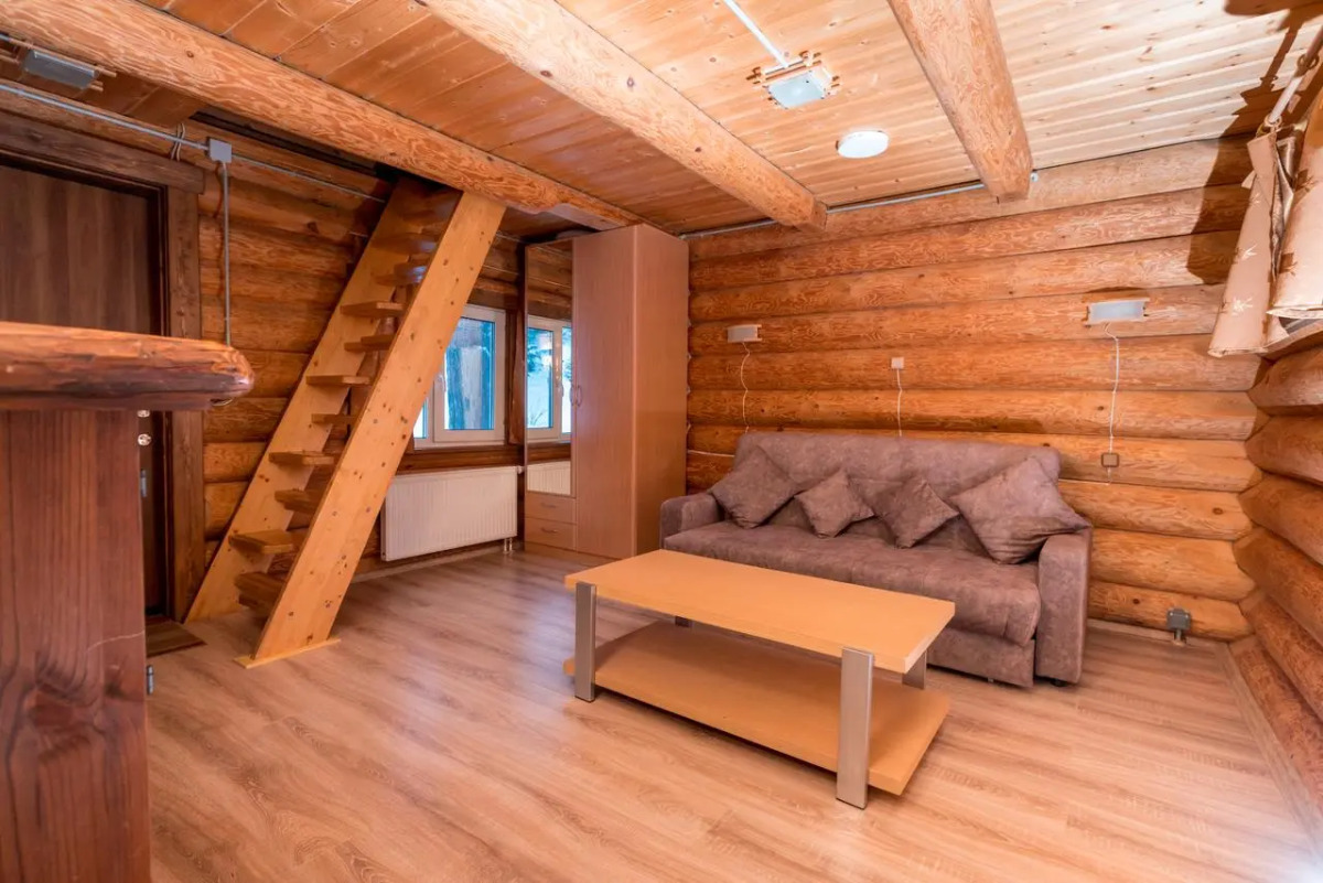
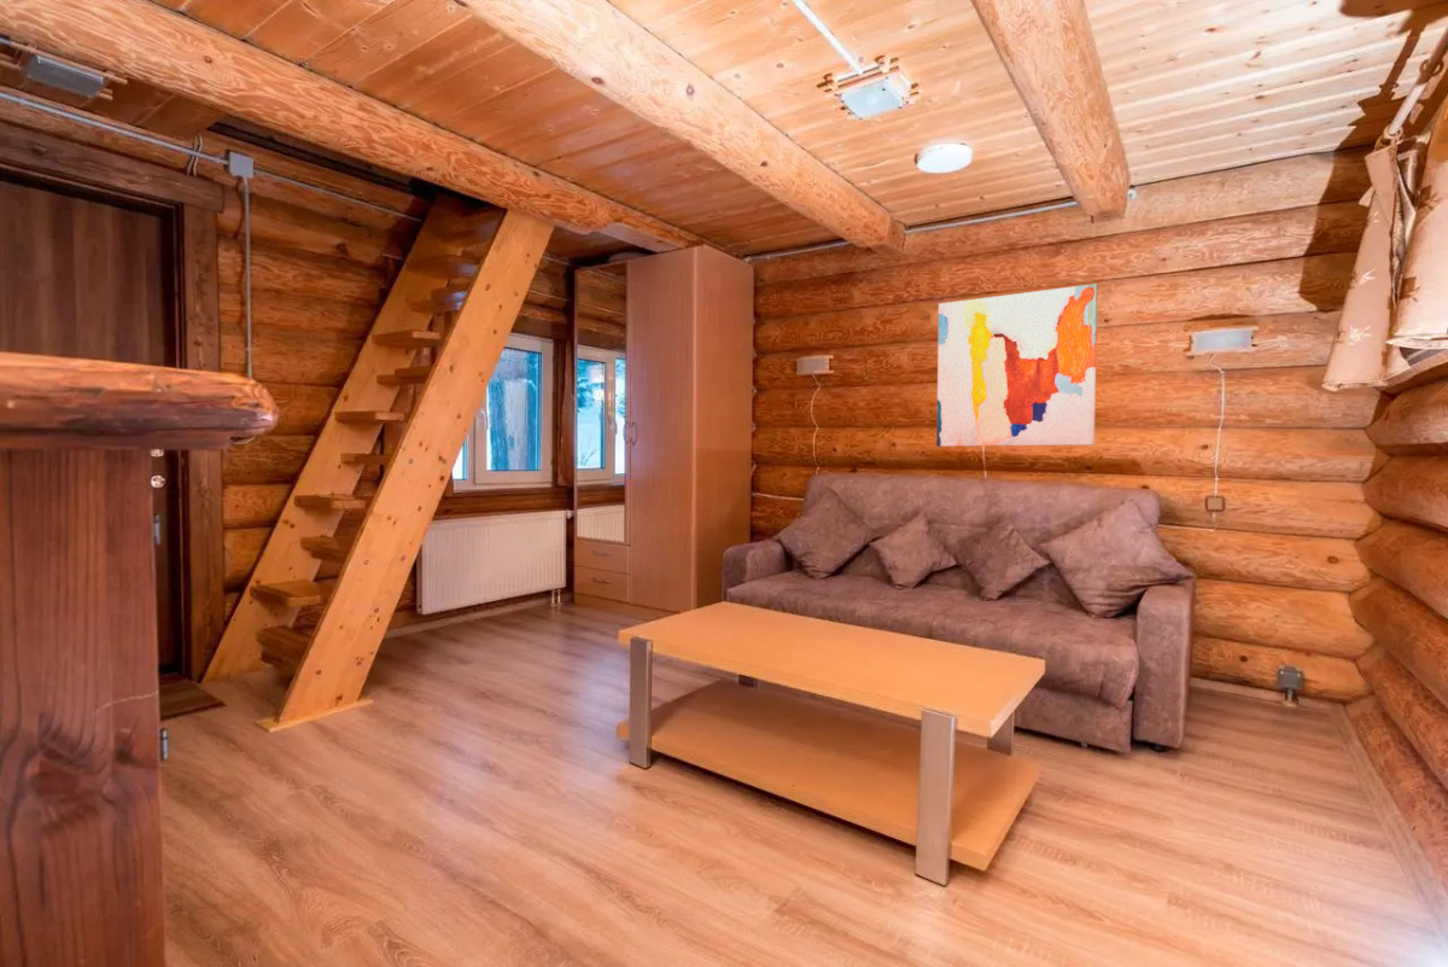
+ wall art (1011, 369)
